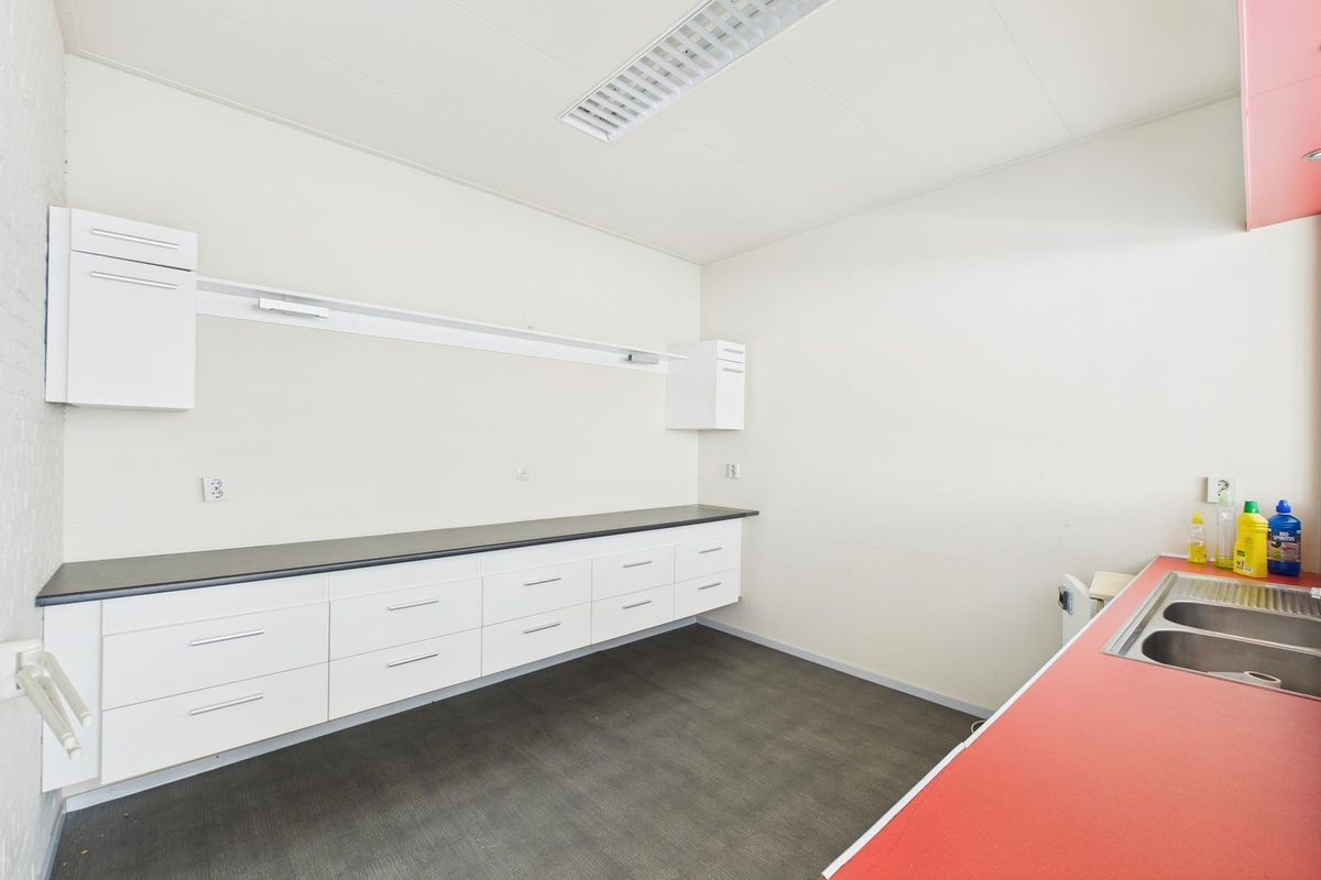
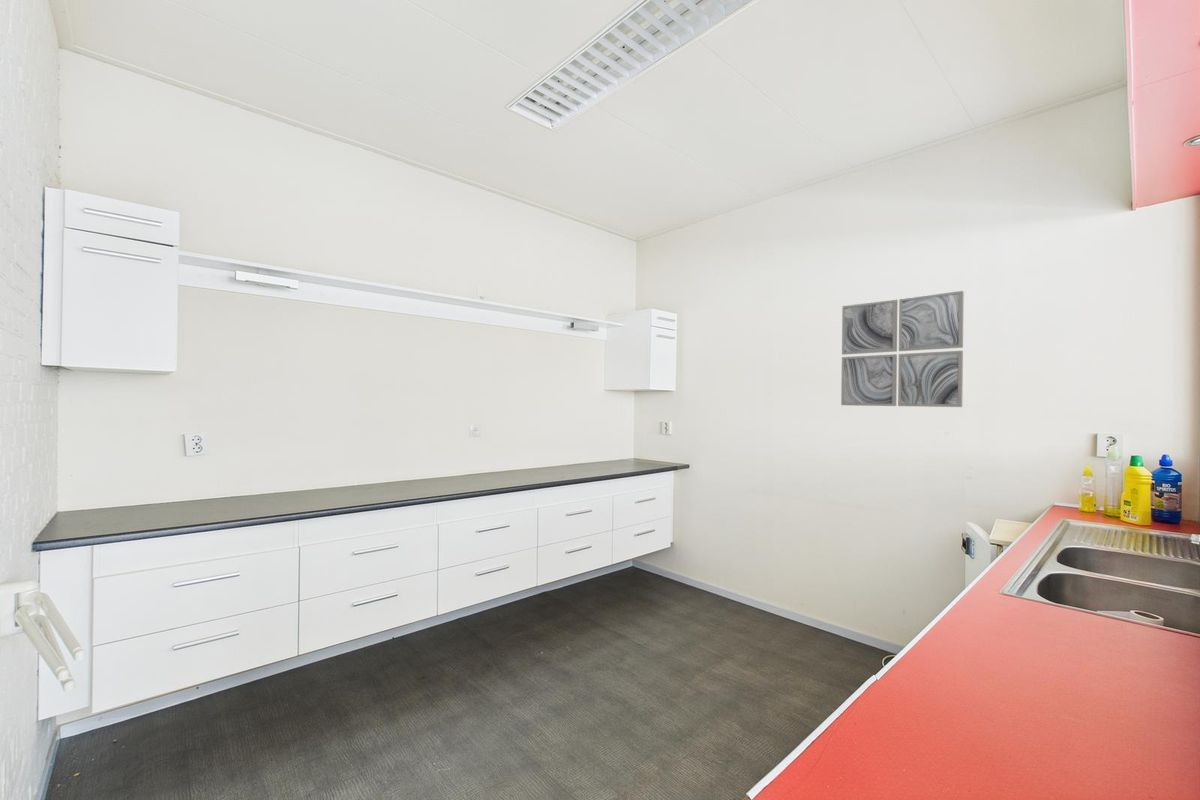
+ wall art (896, 351)
